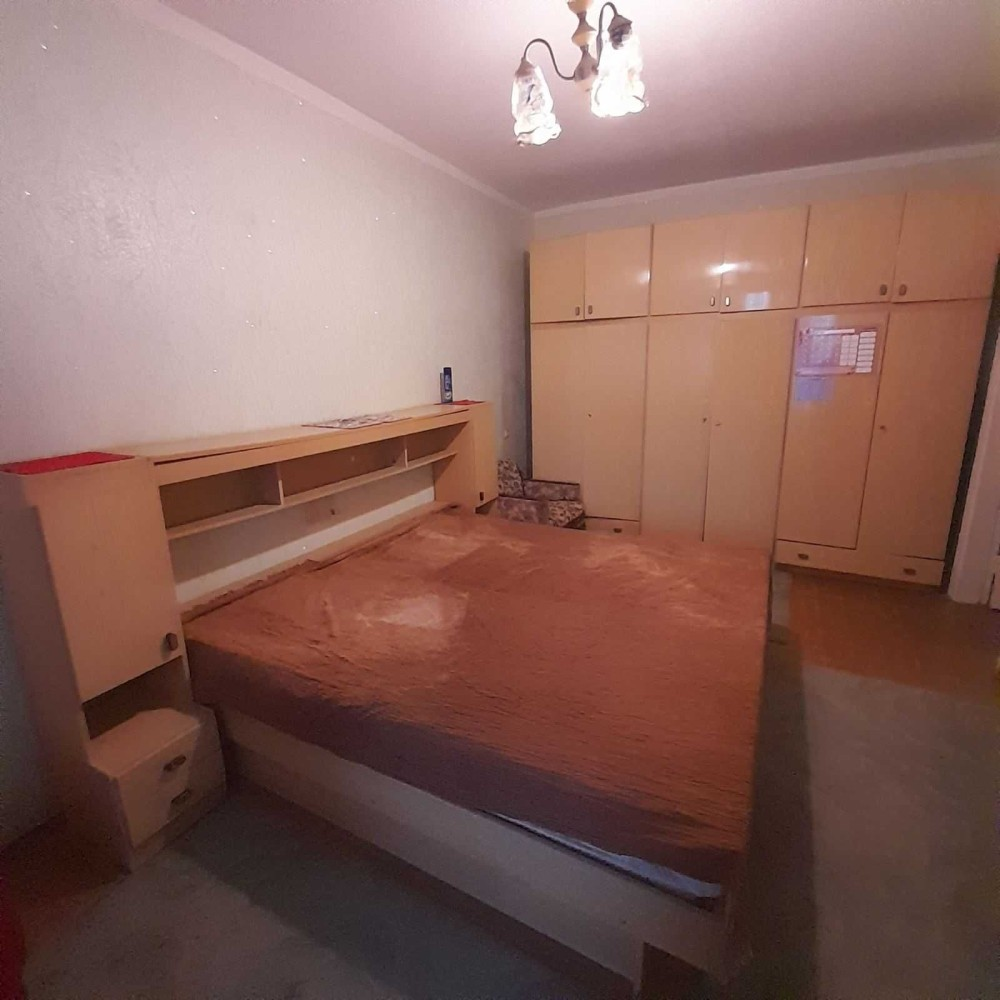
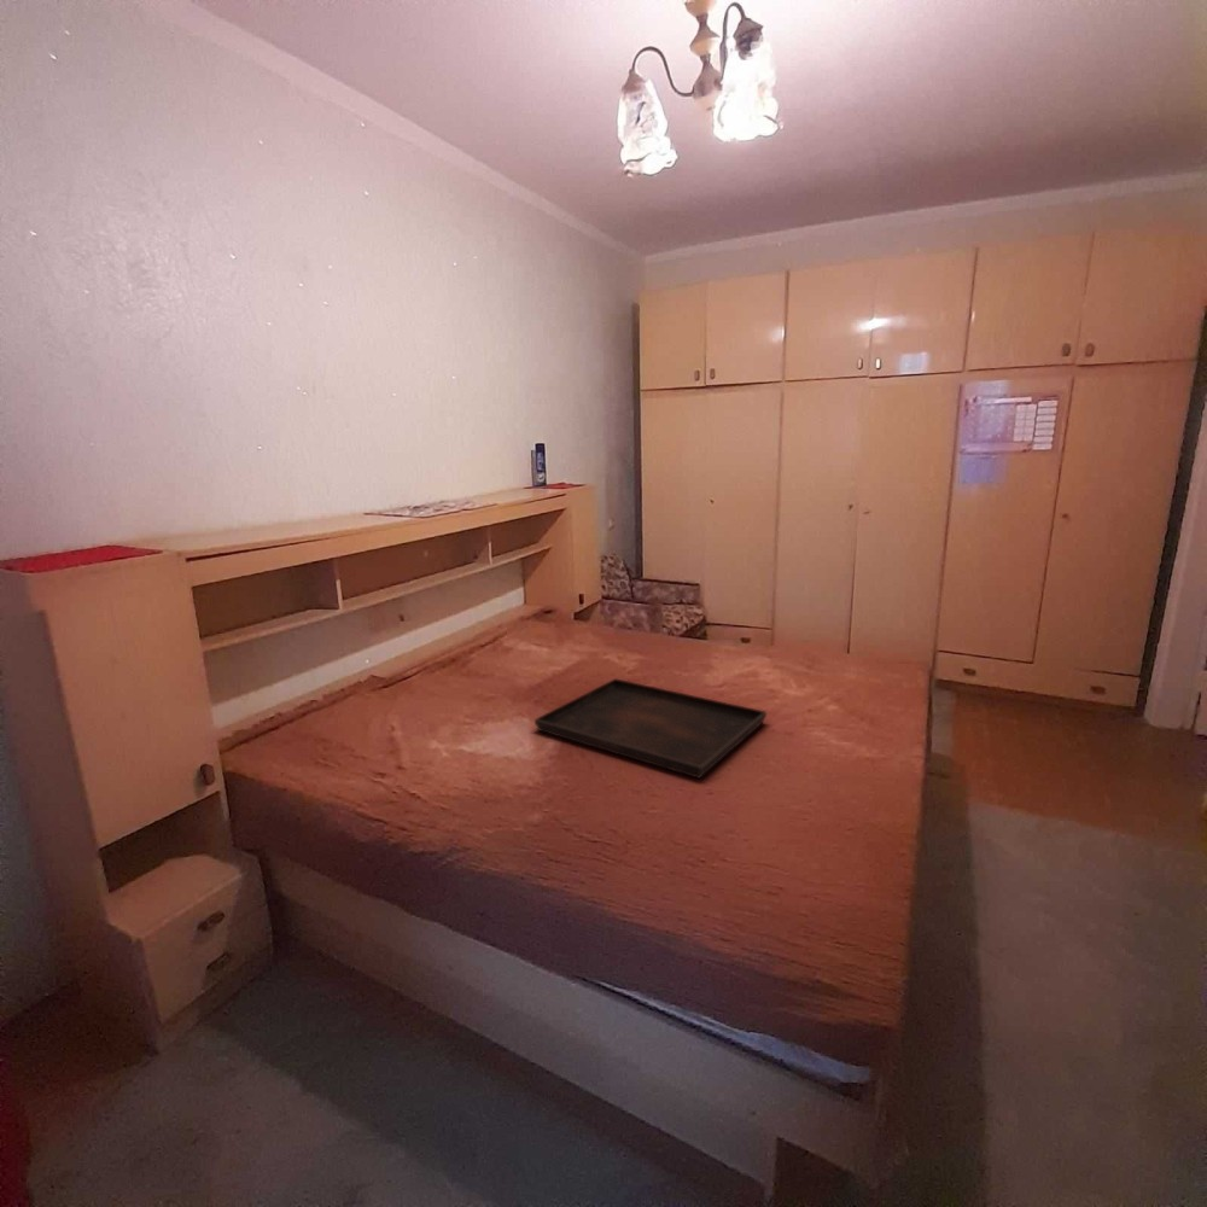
+ serving tray (651, 721)
